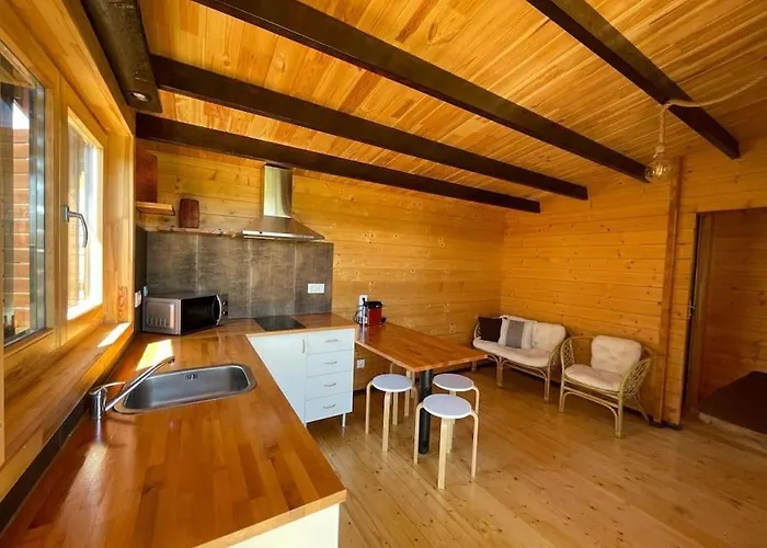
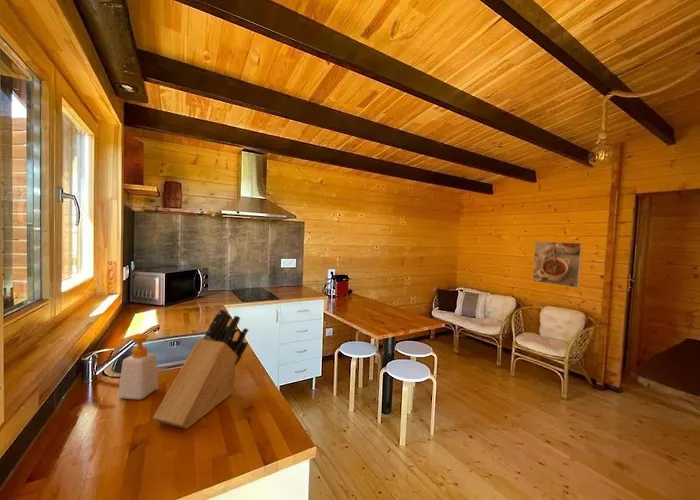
+ soap bottle (135, 366)
+ knife block (208, 359)
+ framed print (555, 263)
